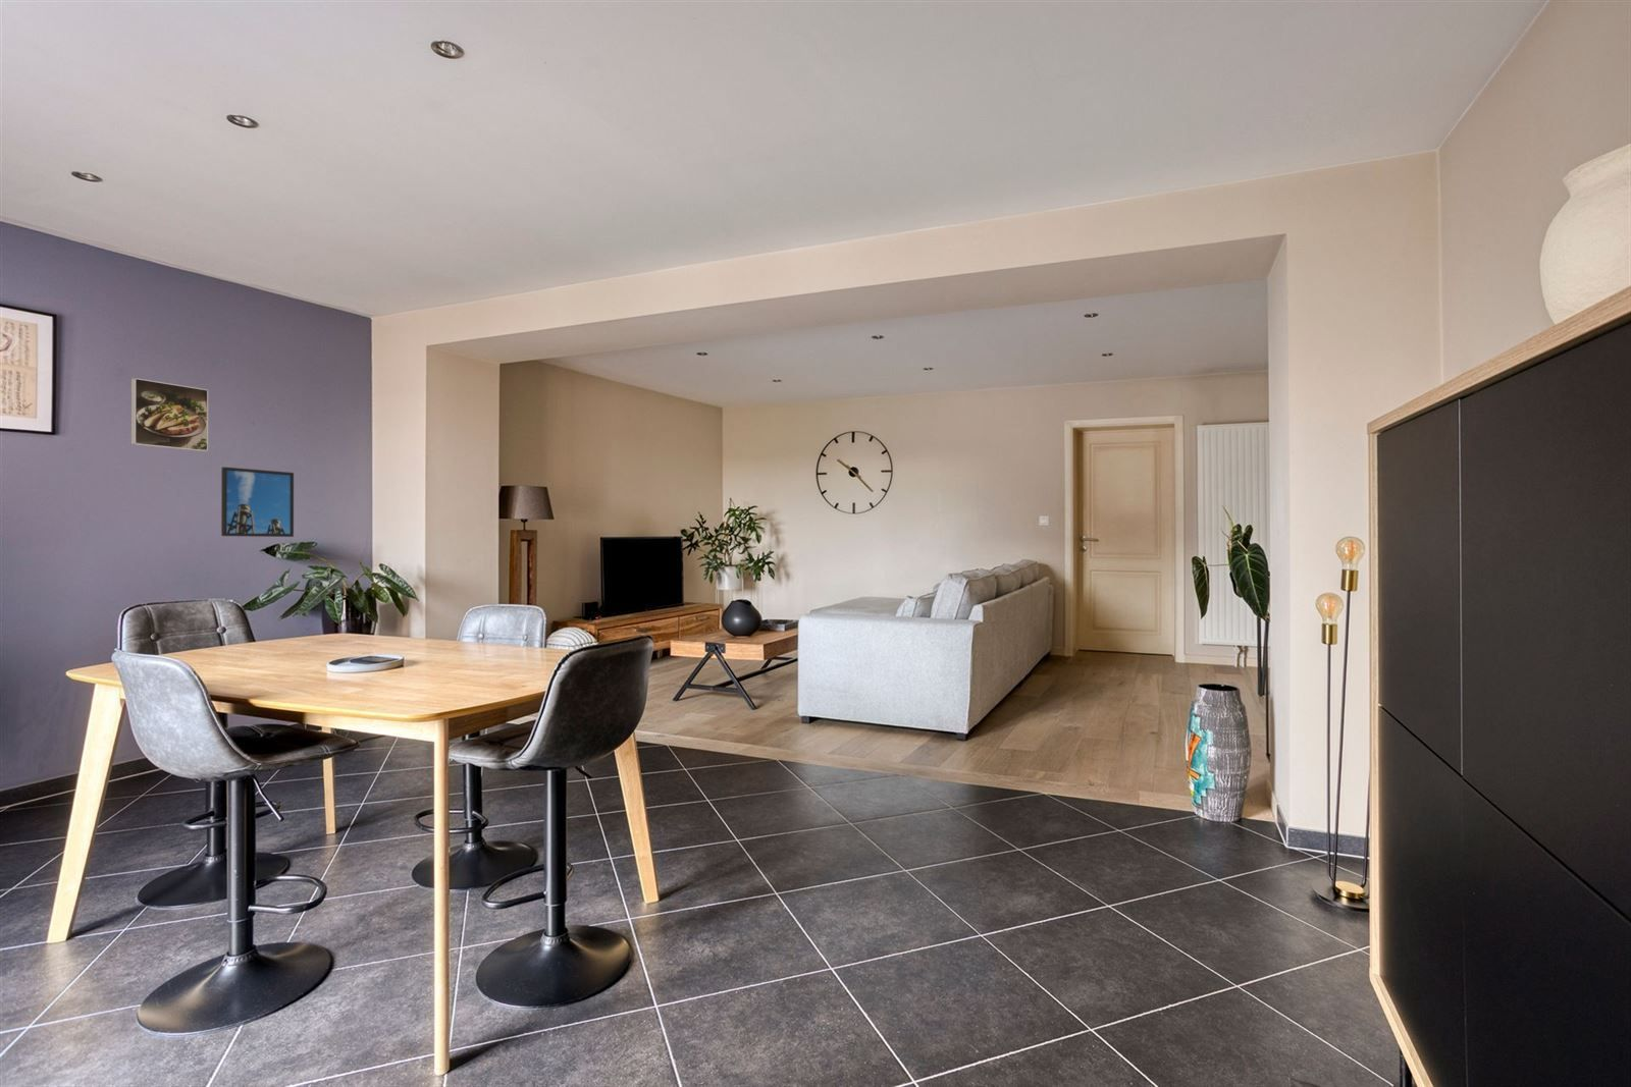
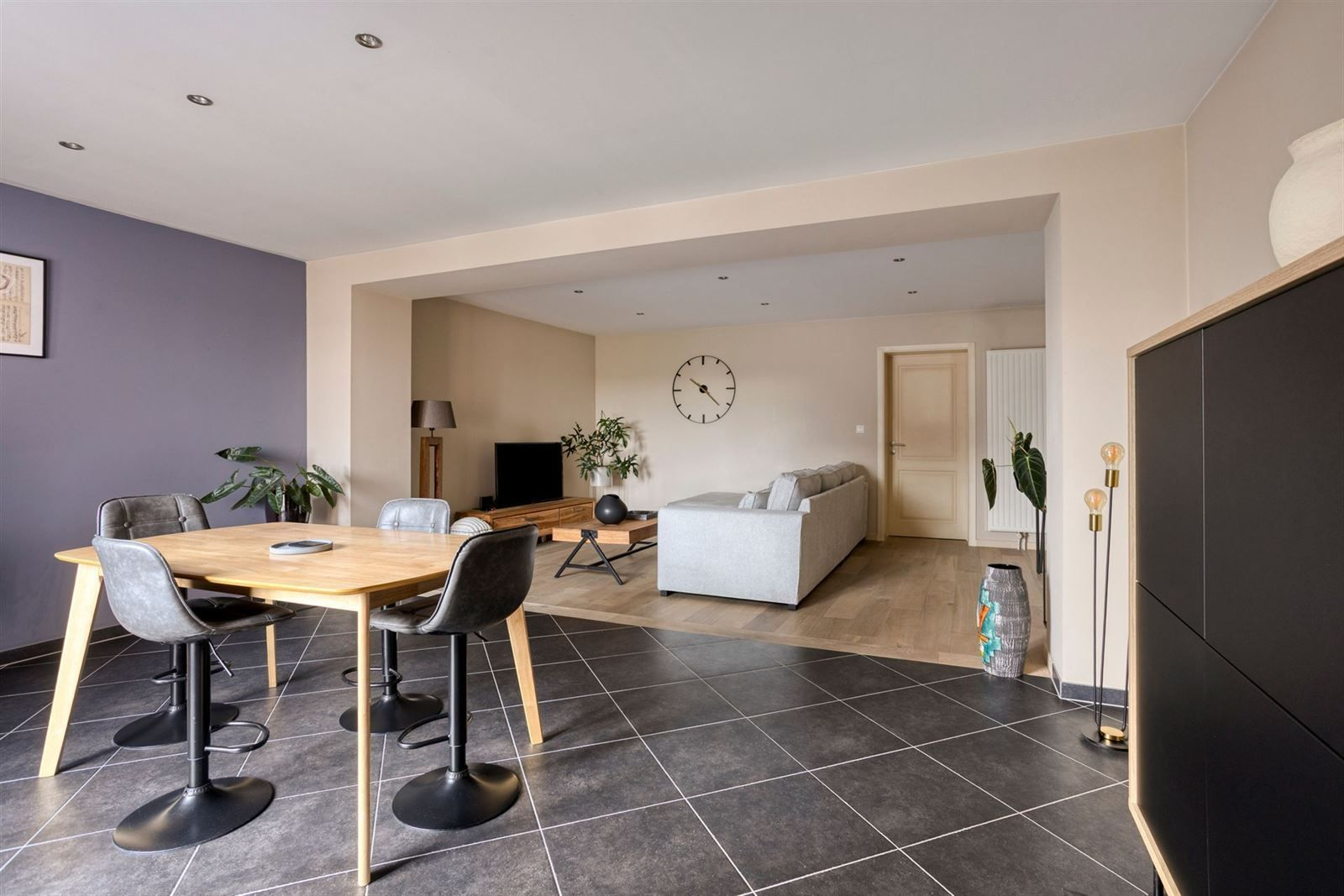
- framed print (170, 416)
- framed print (258, 502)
